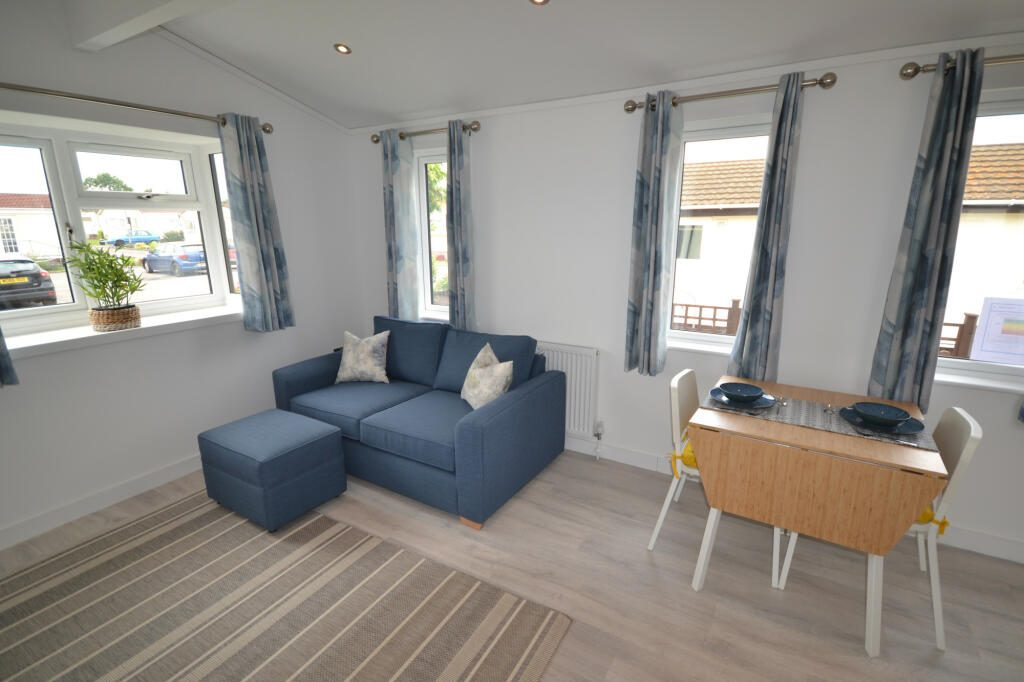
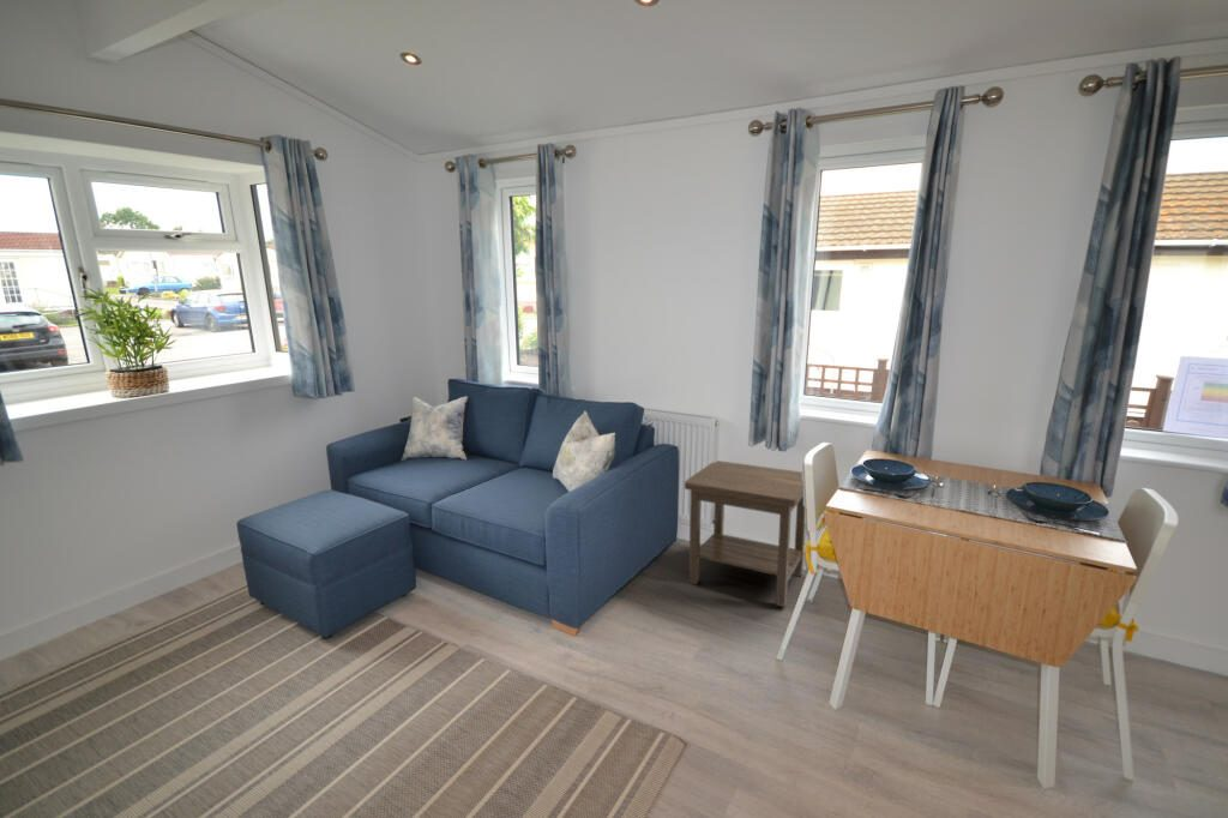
+ side table (745, 539)
